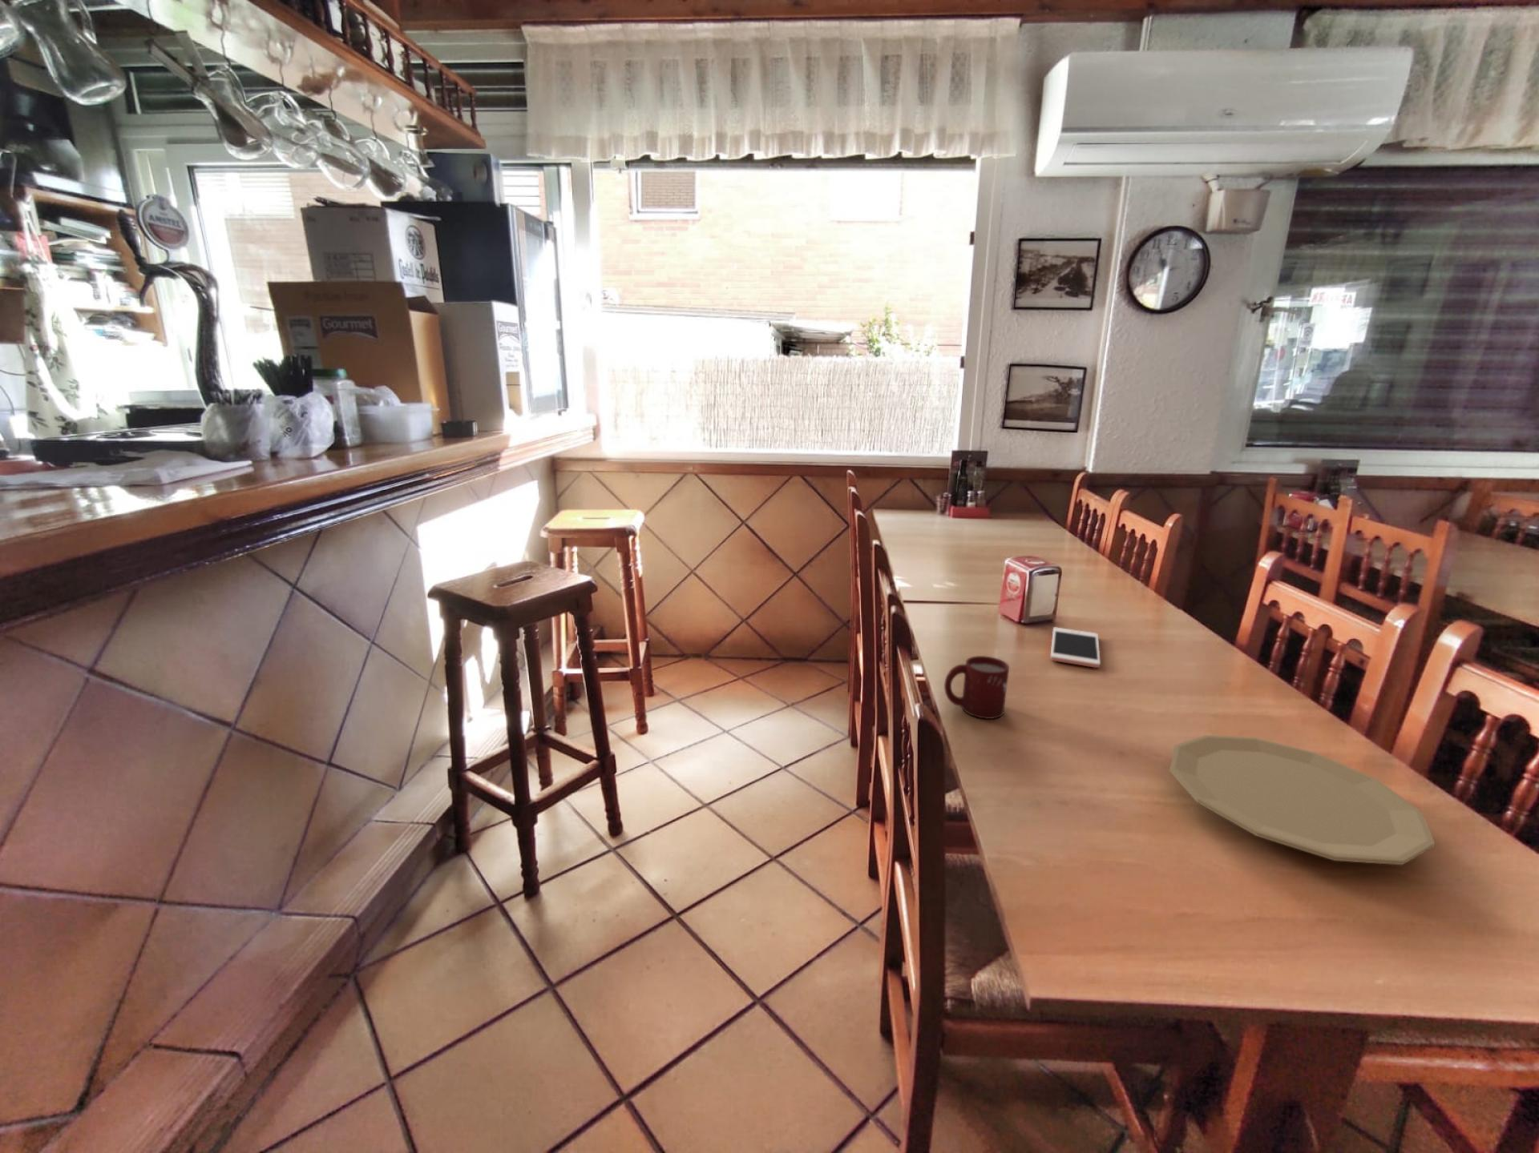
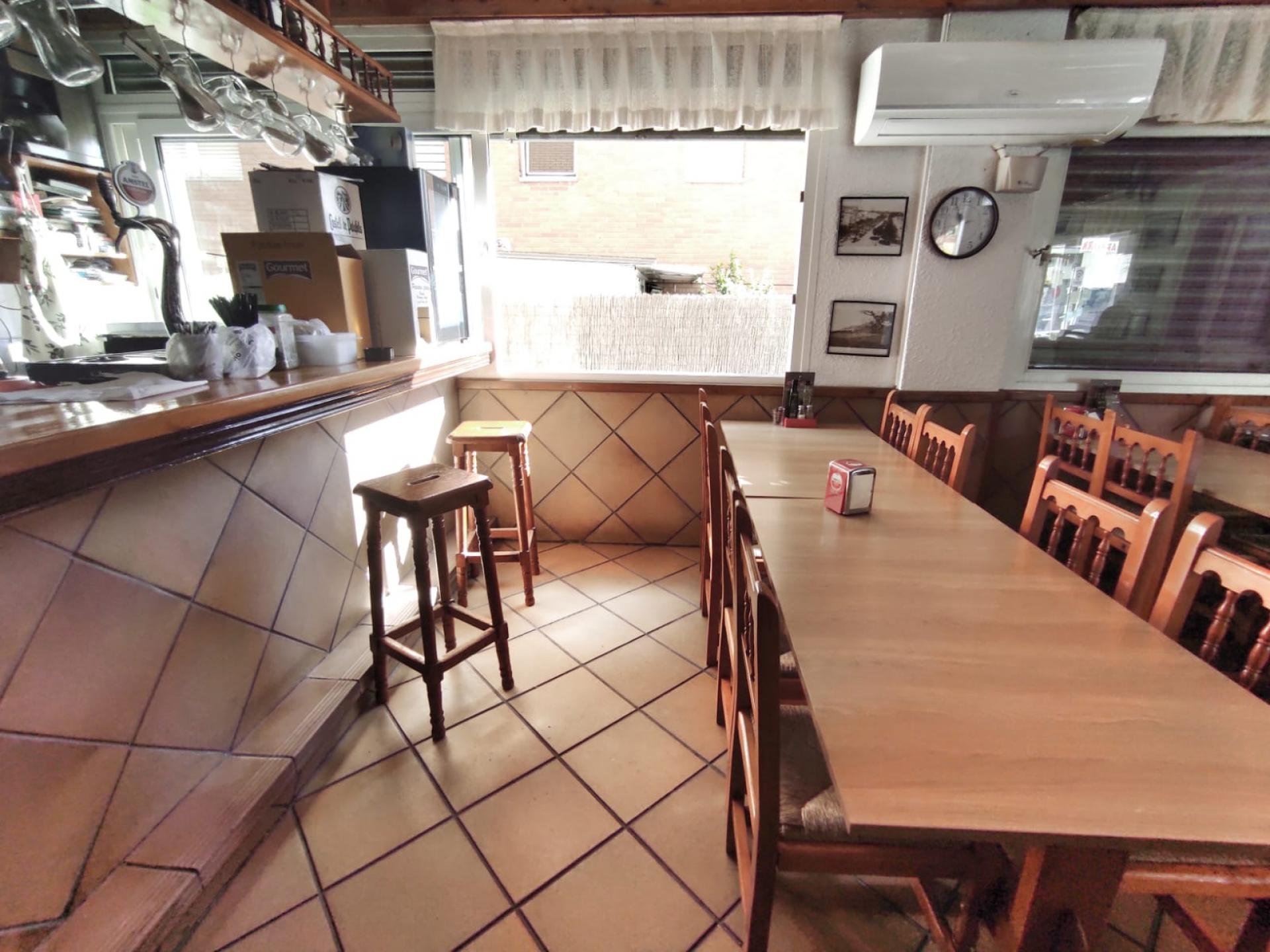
- cell phone (1075, 647)
- plate (1287, 798)
- cup (974, 686)
